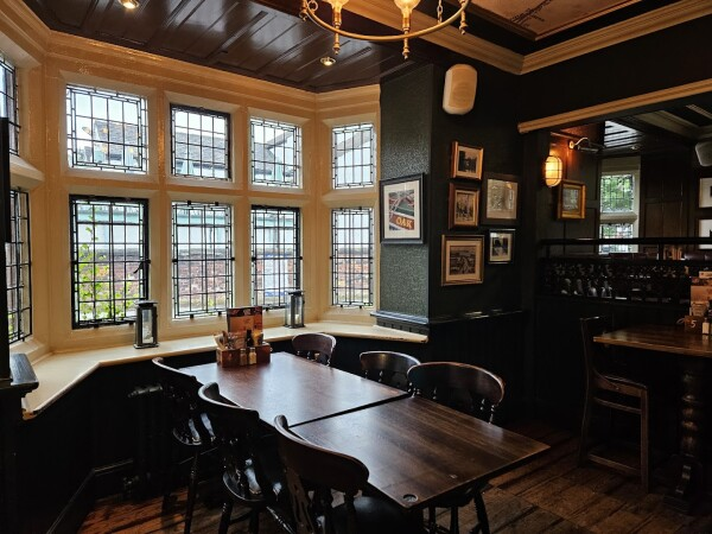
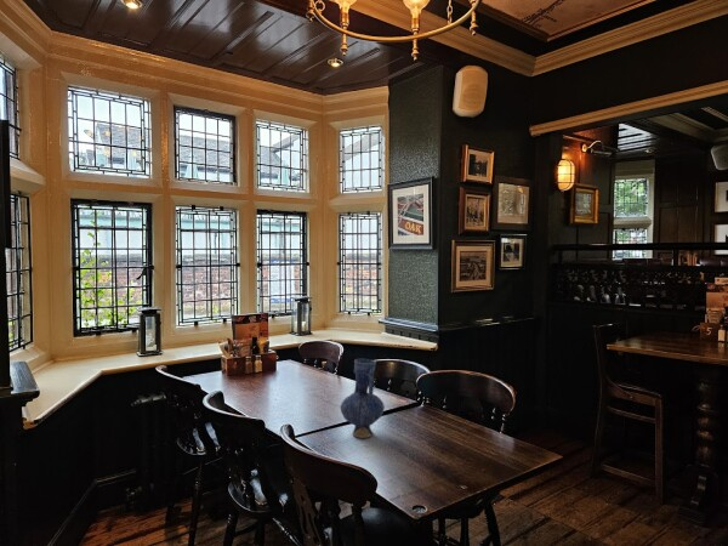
+ vase (362, 397)
